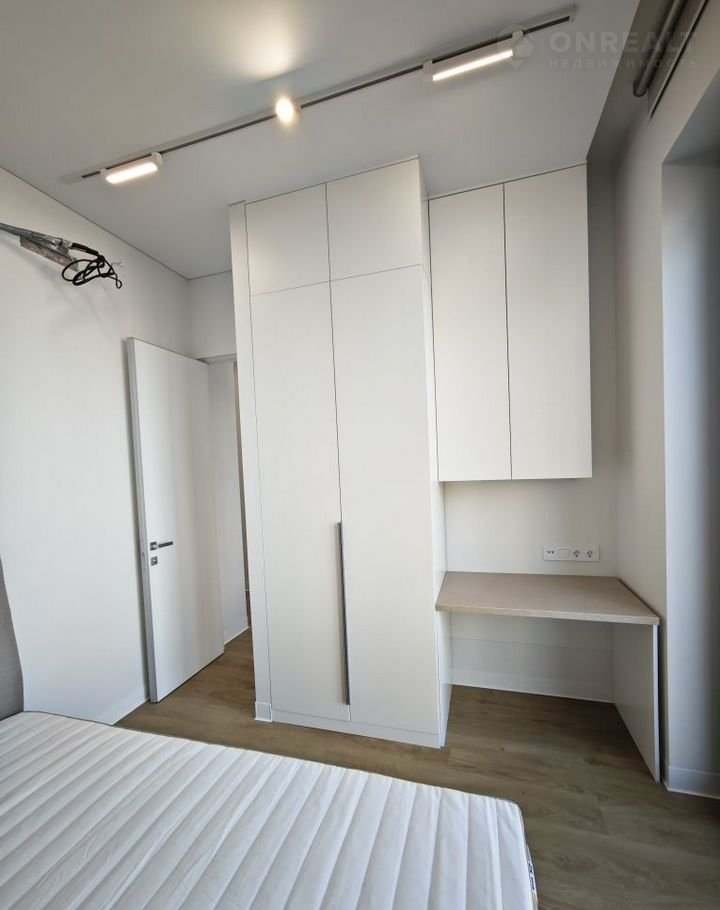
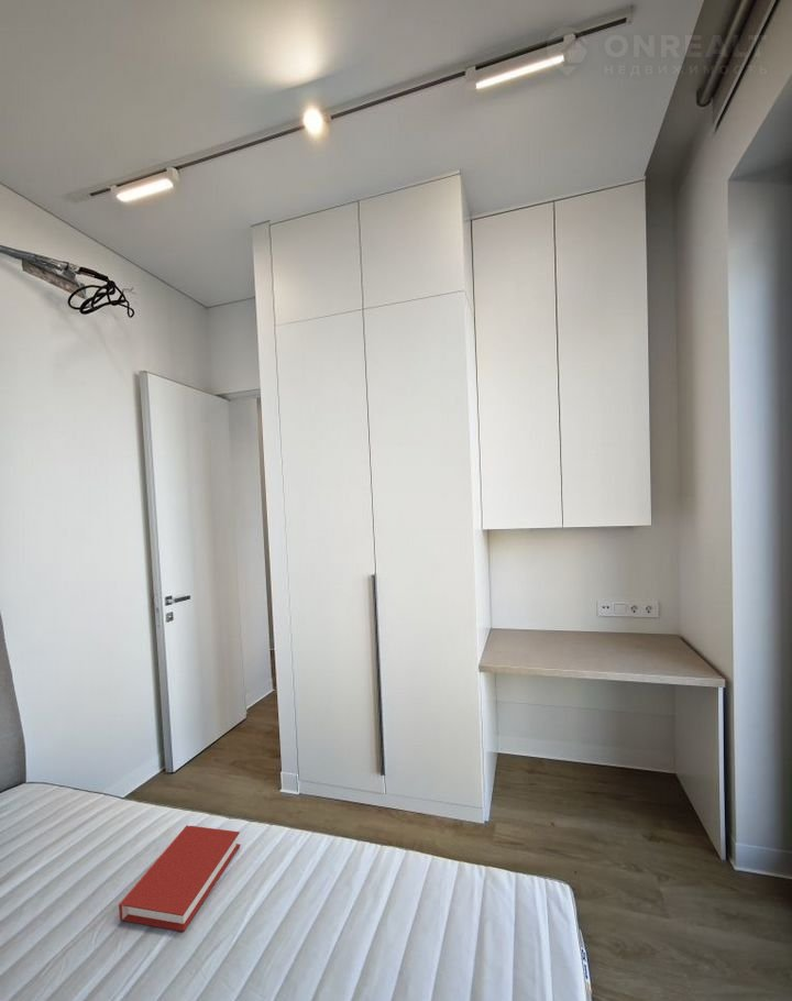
+ book (185, 871)
